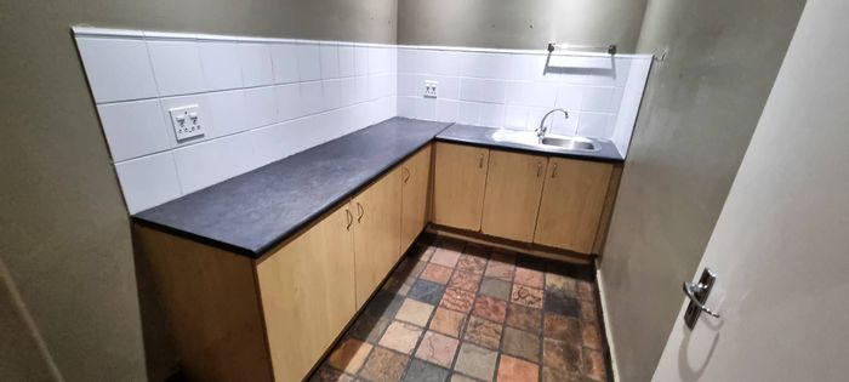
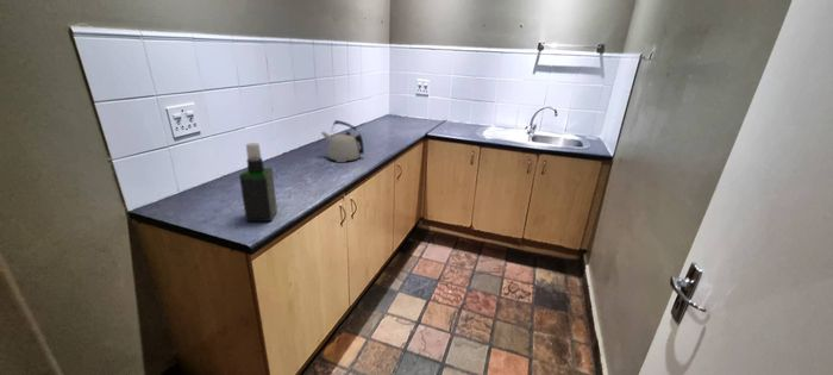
+ spray bottle (257, 181)
+ kettle (342, 139)
